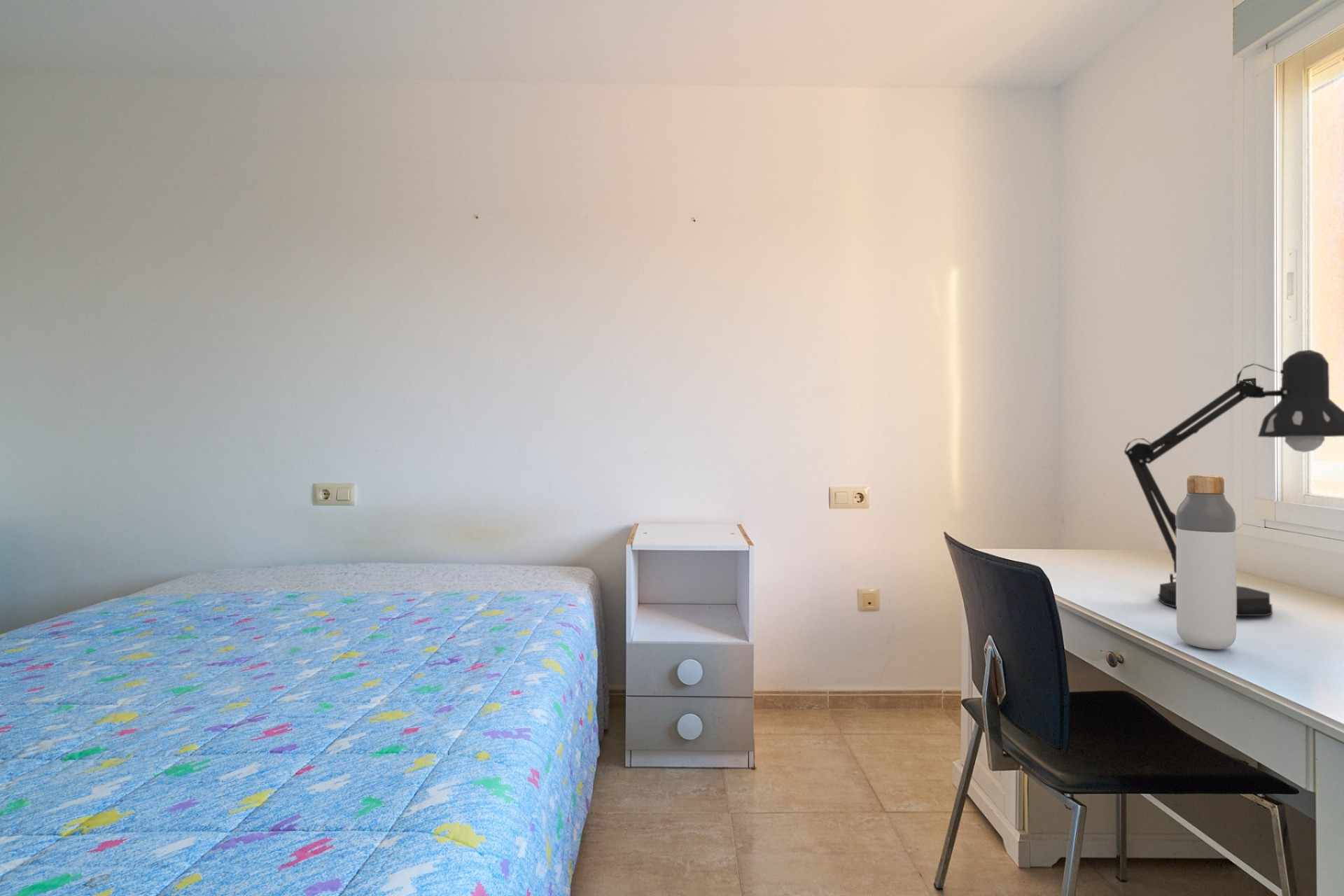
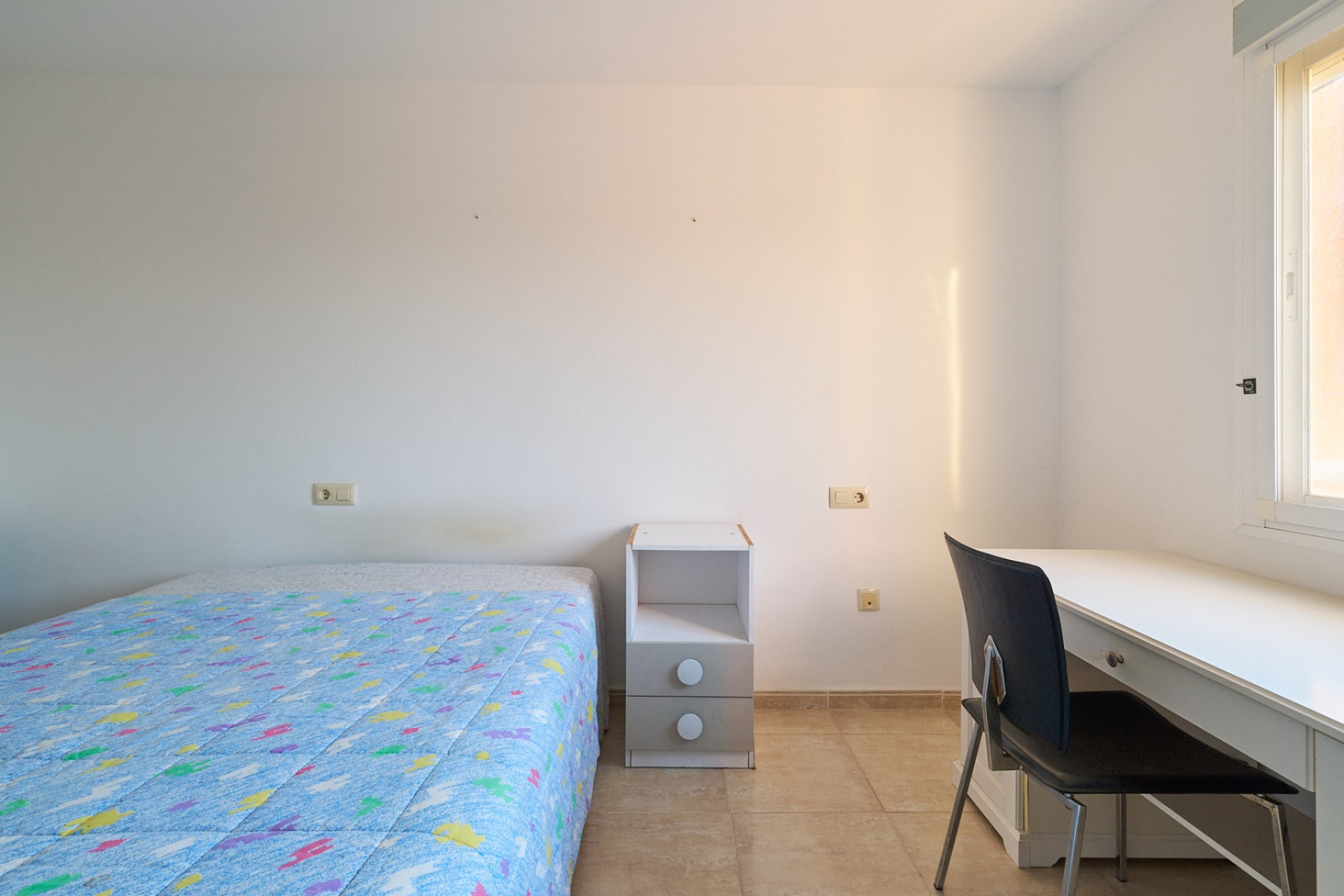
- bottle (1205, 560)
- desk lamp (1258, 436)
